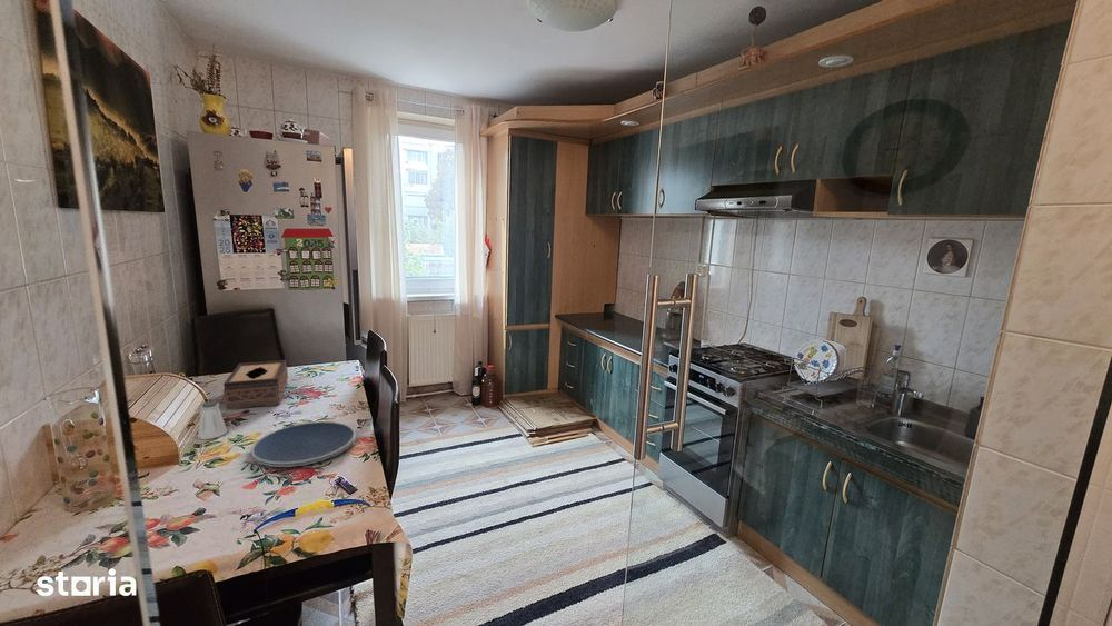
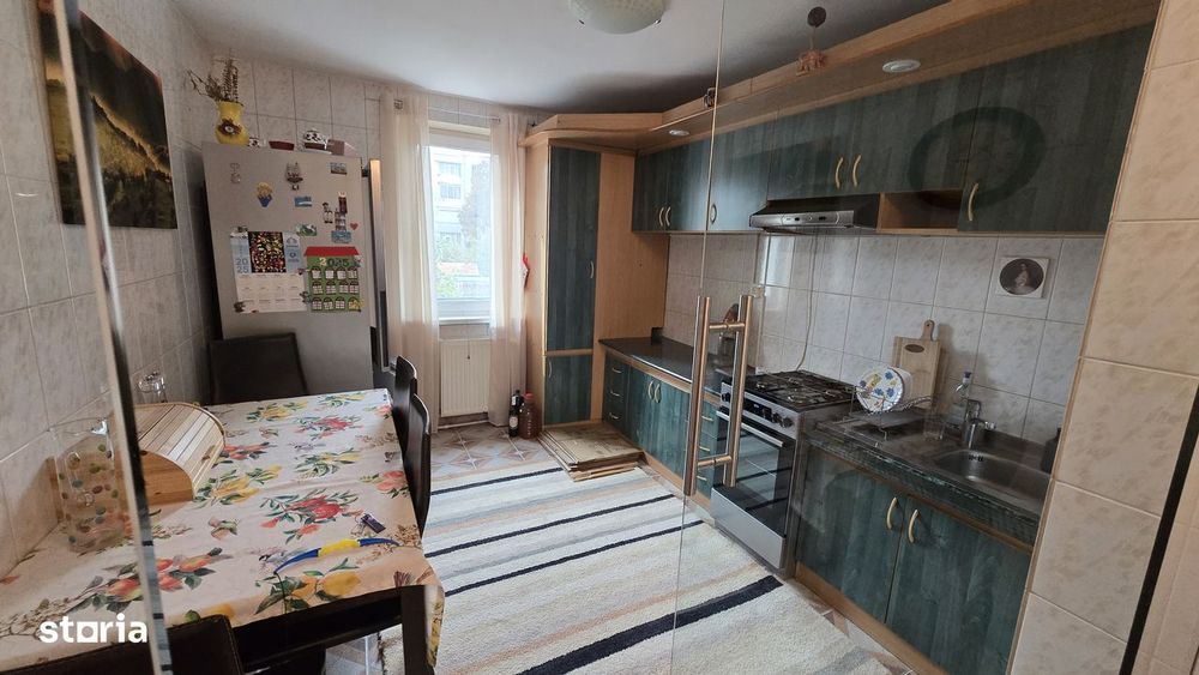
- plate (306, 443)
- tissue box (258, 382)
- saltshaker (210, 418)
